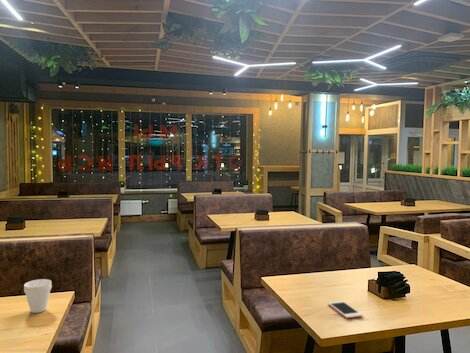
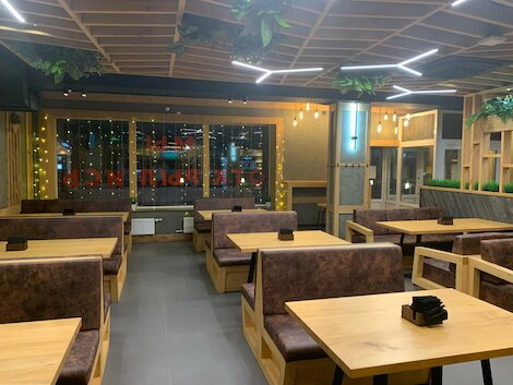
- cell phone (344, 309)
- cup (38, 296)
